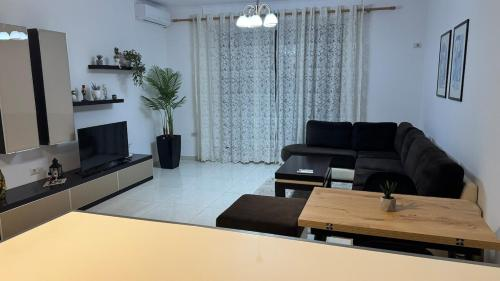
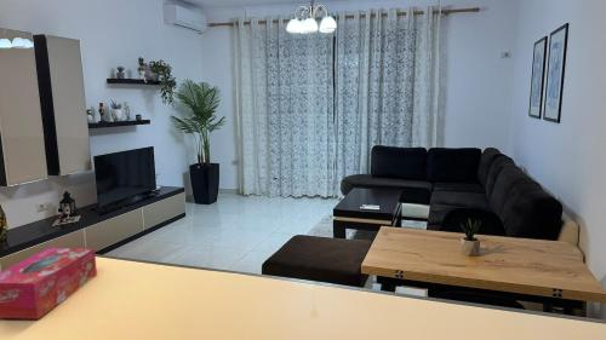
+ tissue box (45, 278)
